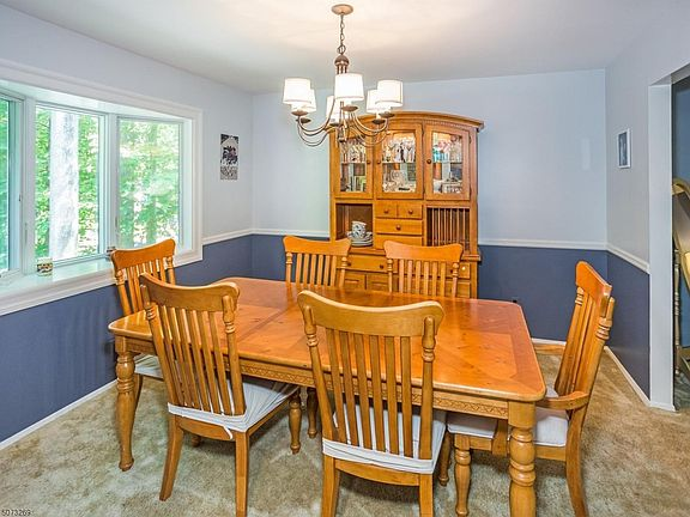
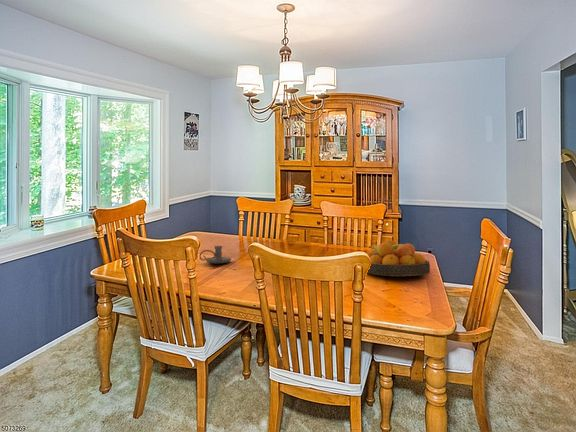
+ candle holder (215, 254)
+ fruit bowl (394, 256)
